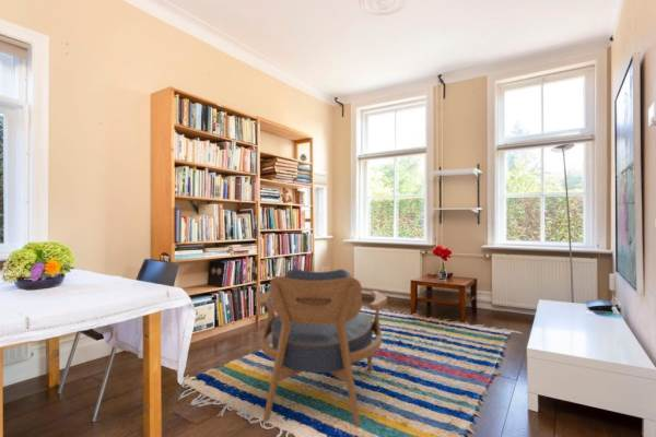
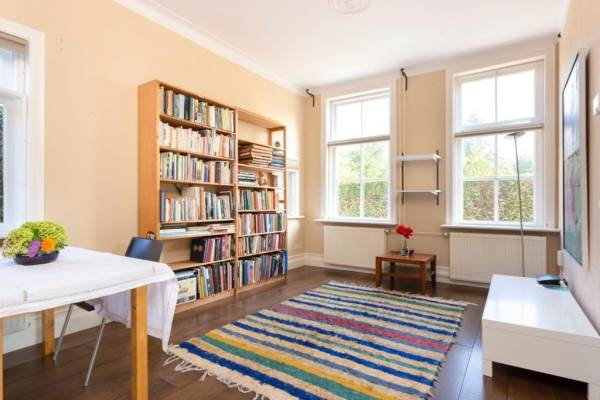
- armchair (319, 327)
